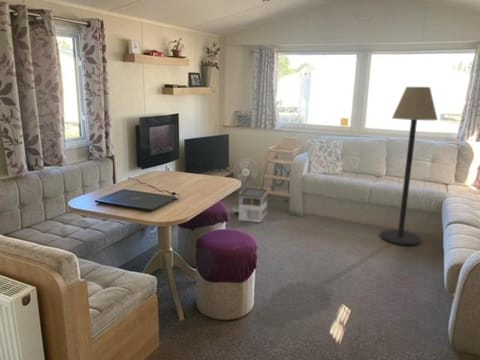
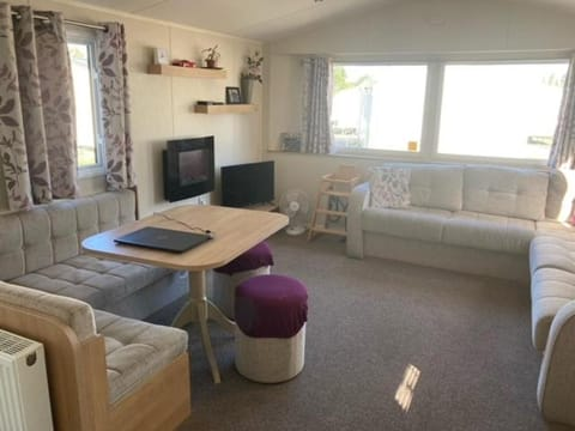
- architectural model (252, 204)
- floor lamp (408, 165)
